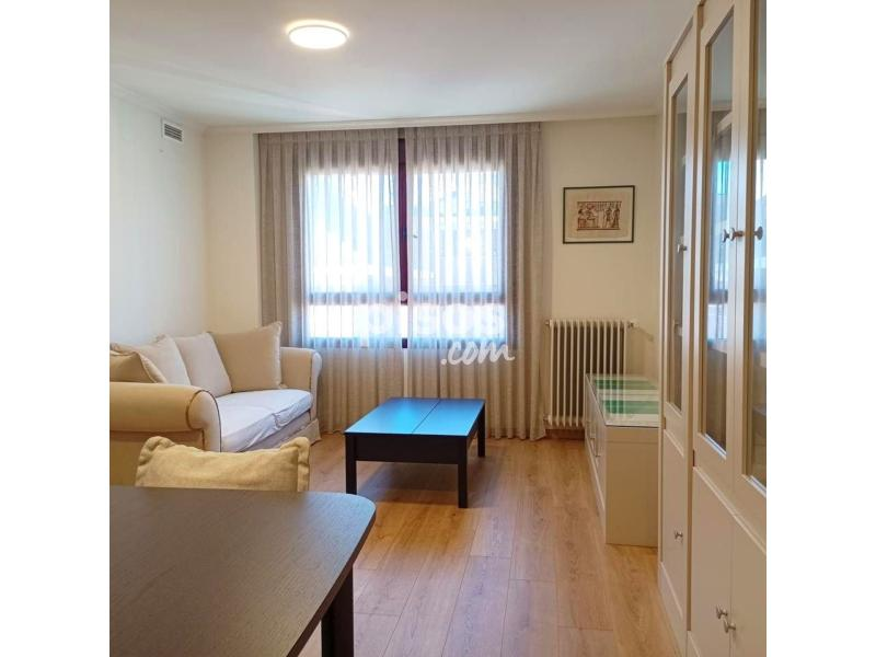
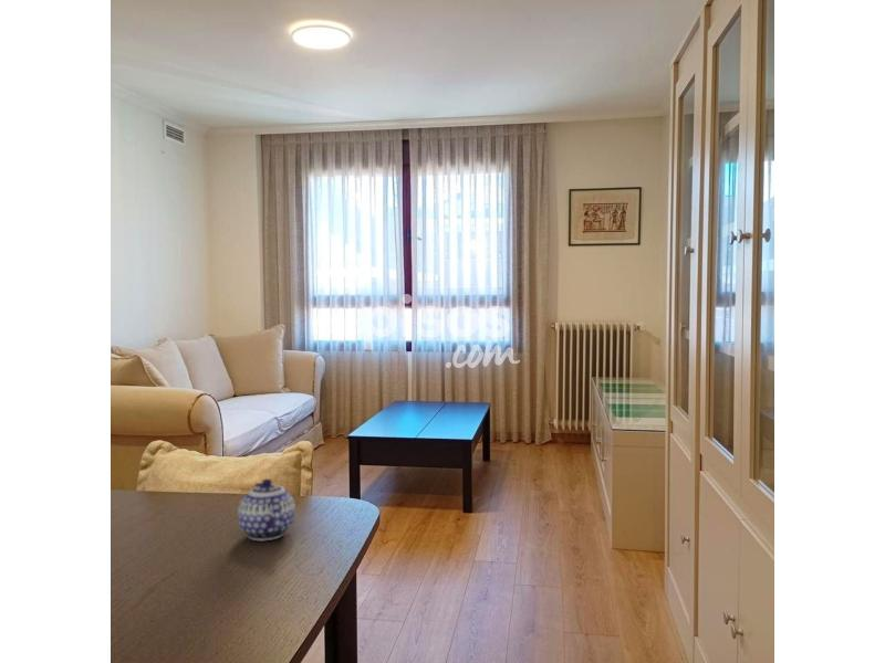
+ teapot (267, 506)
